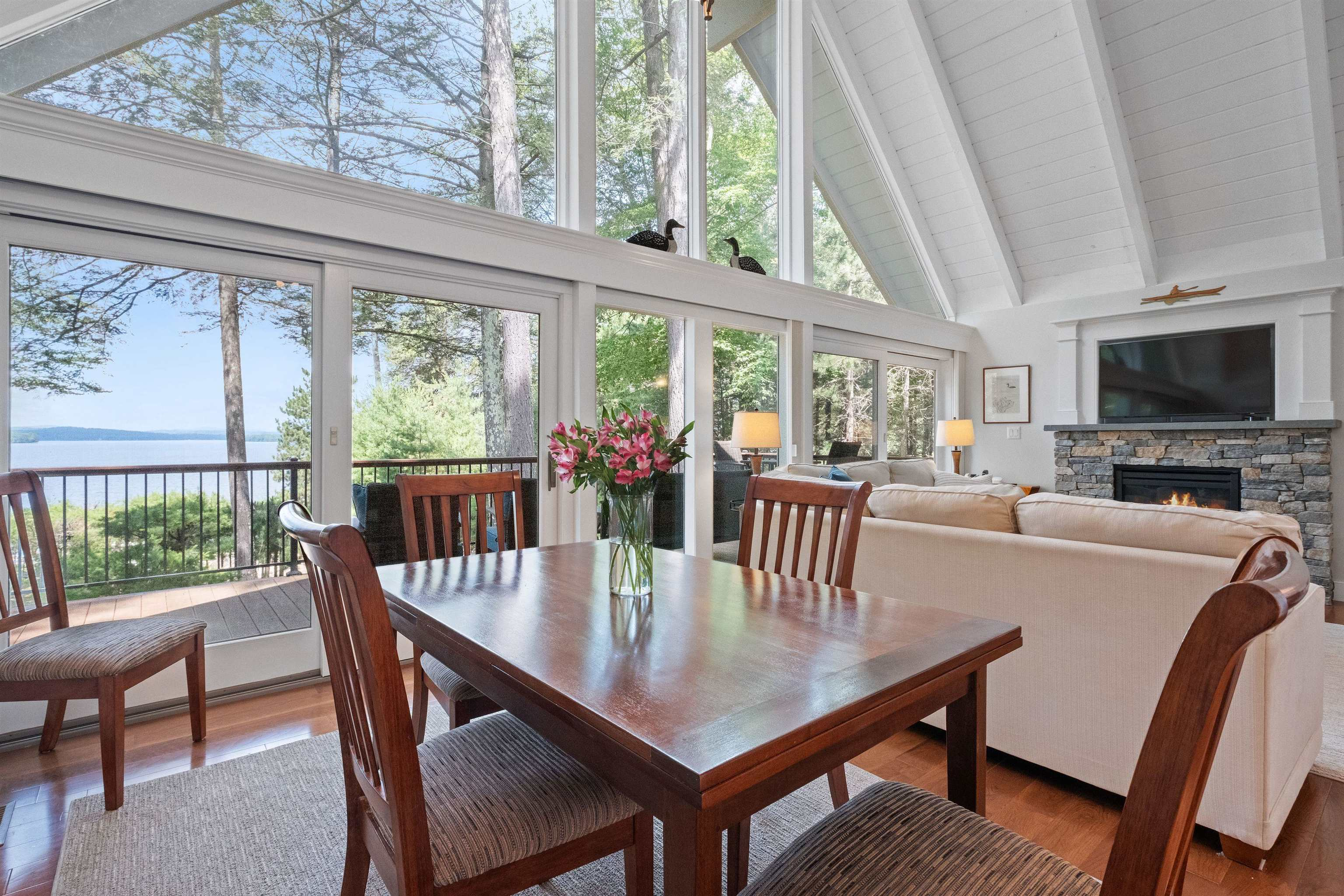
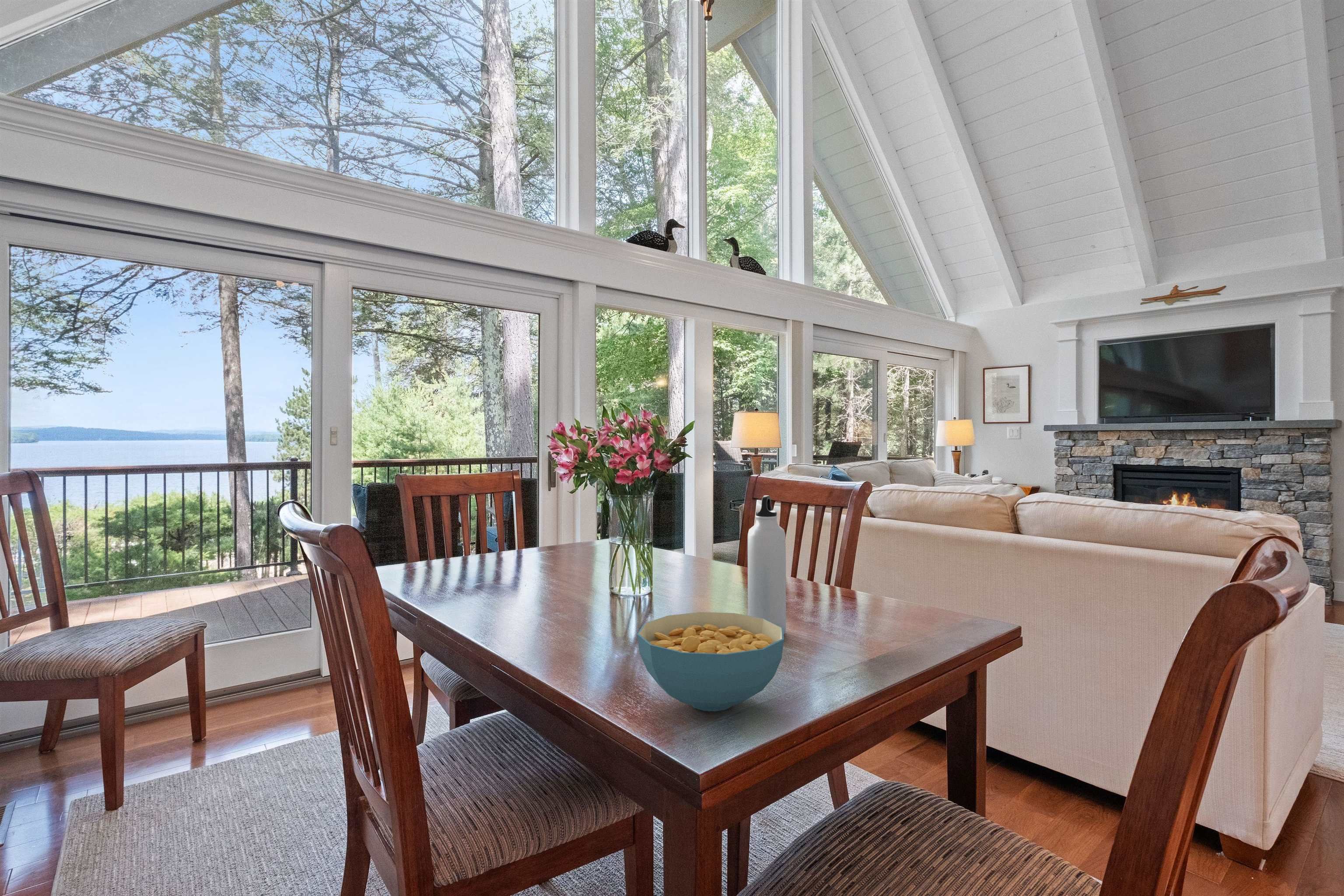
+ water bottle (766, 564)
+ cereal bowl (711, 666)
